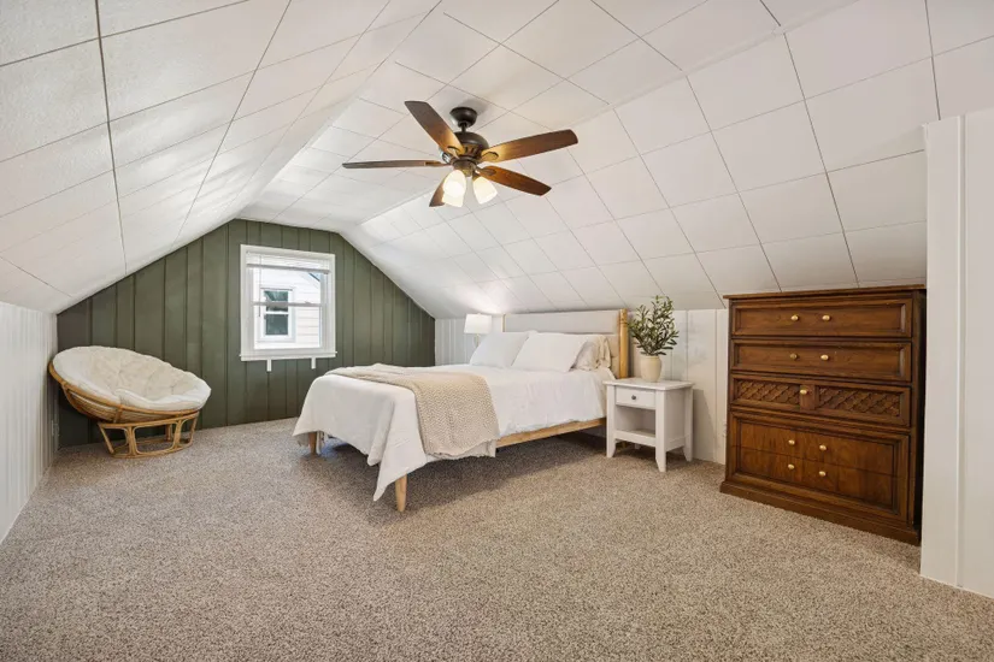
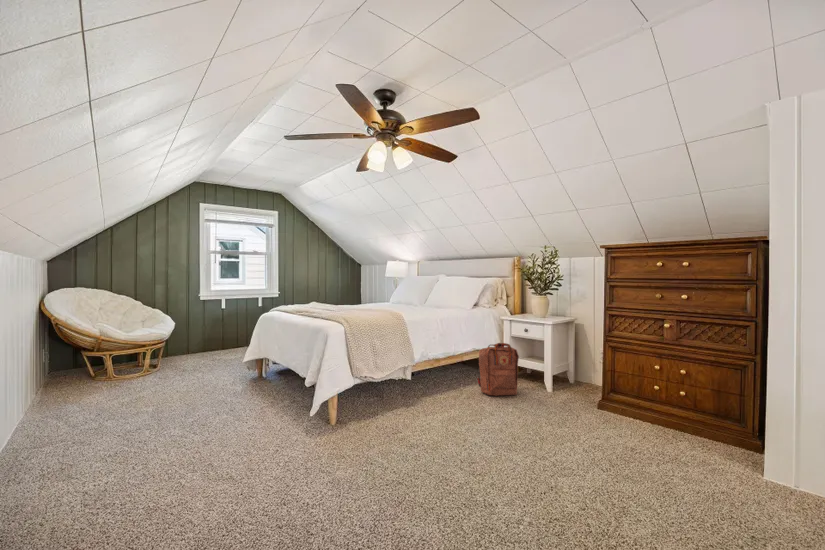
+ backpack (497, 367)
